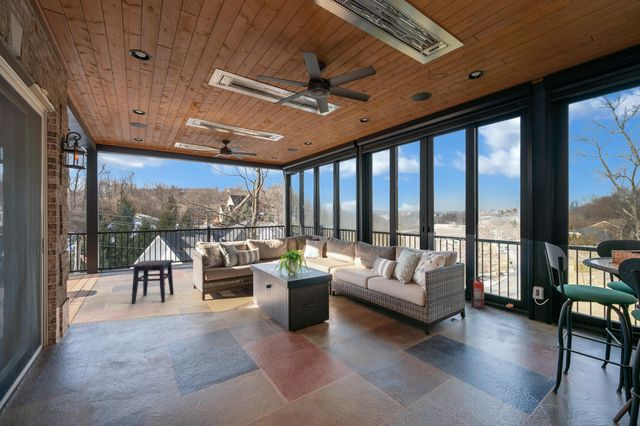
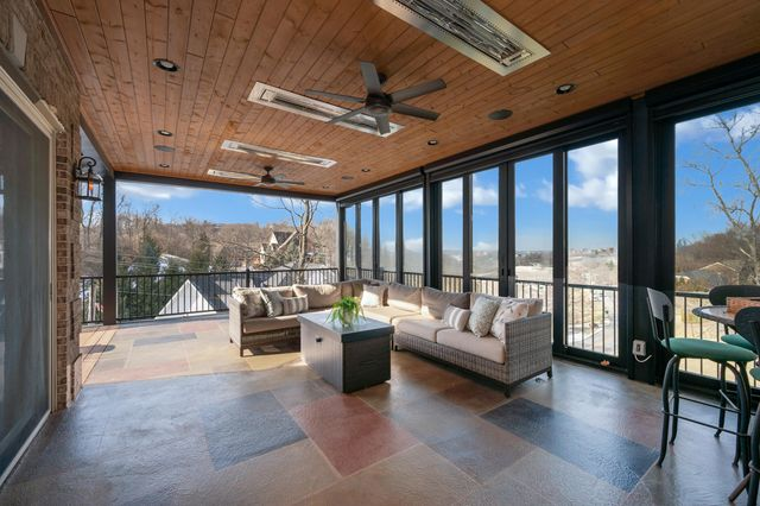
- fire extinguisher (477, 290)
- side table (153, 280)
